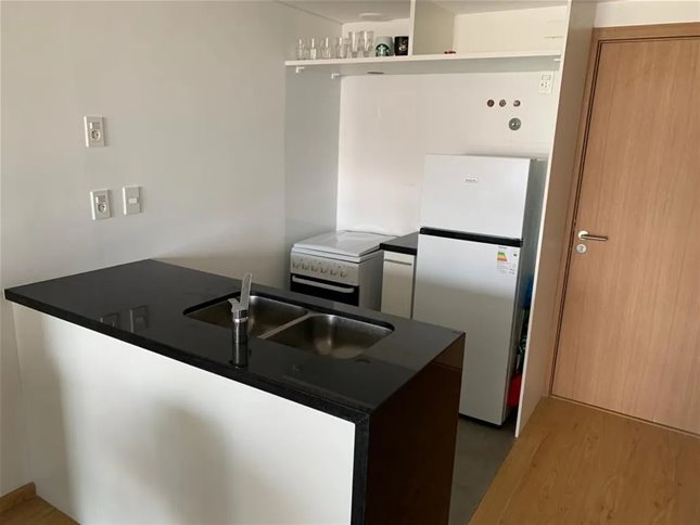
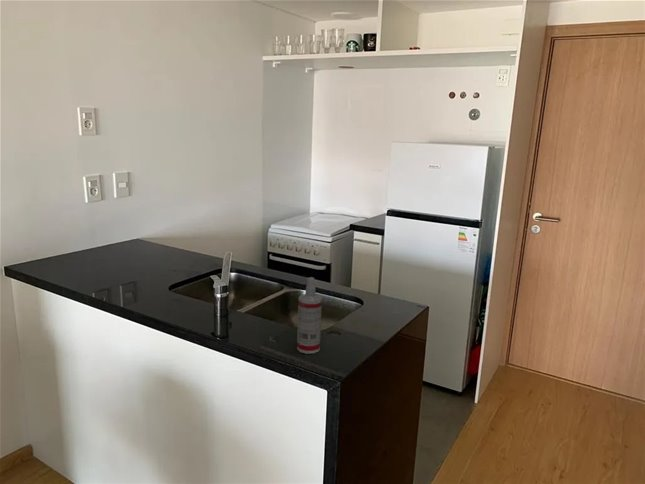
+ spray bottle (309, 314)
